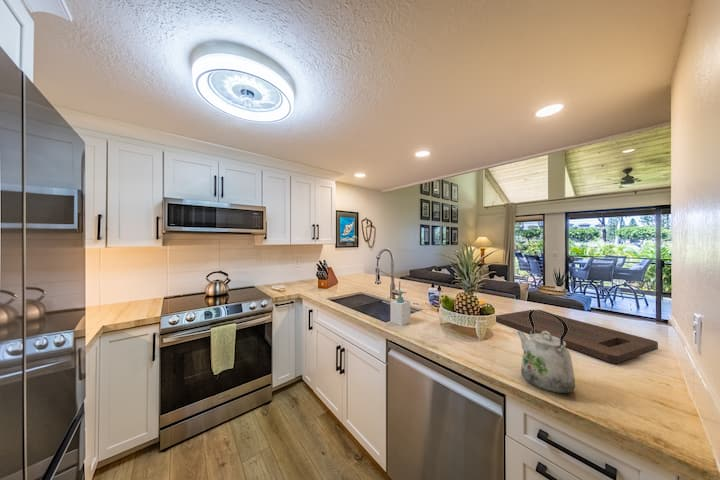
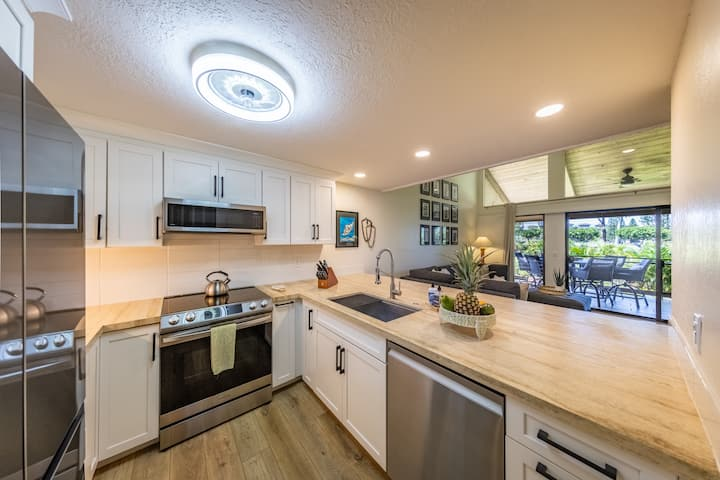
- cutting board (562, 329)
- kettle (539, 344)
- soap bottle (400, 306)
